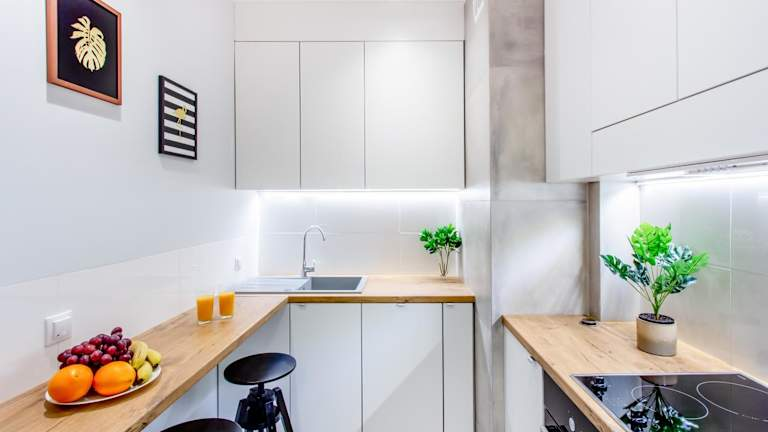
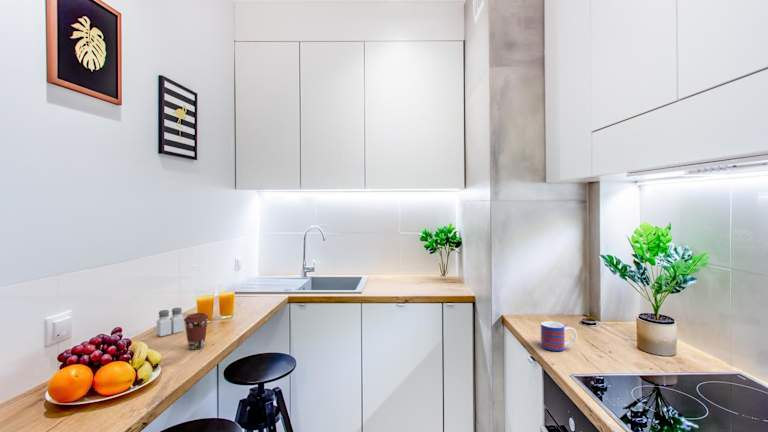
+ coffee cup (196, 331)
+ mug (558, 336)
+ salt and pepper shaker (170, 321)
